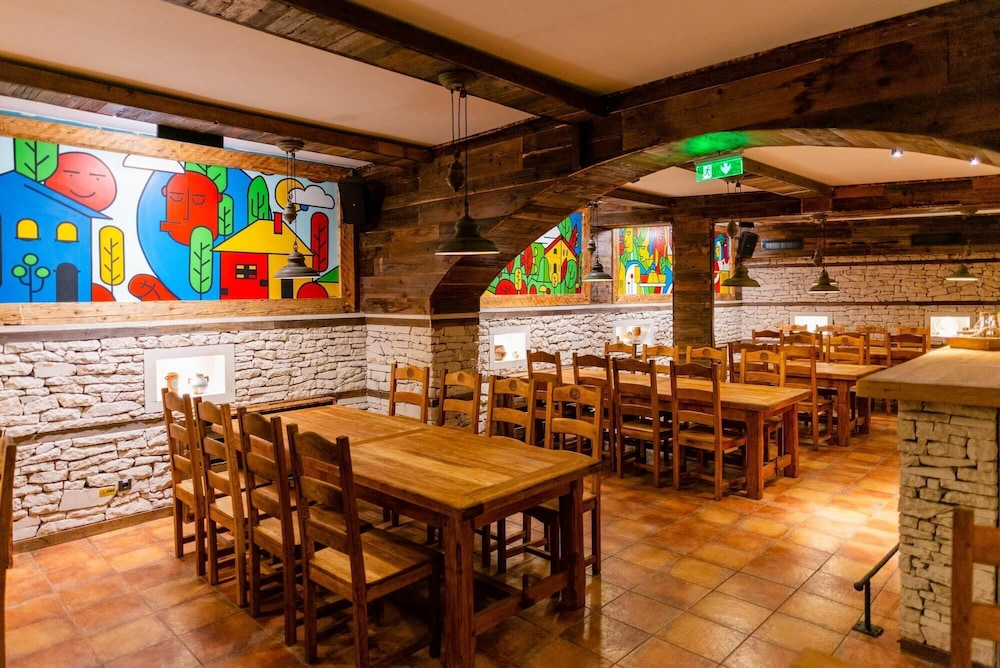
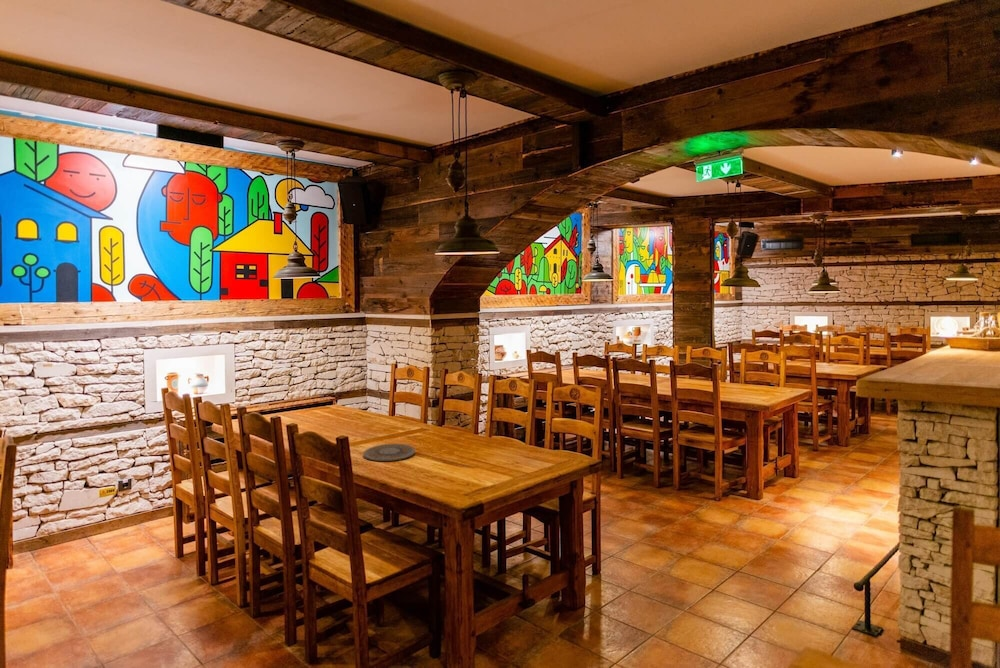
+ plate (389, 451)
